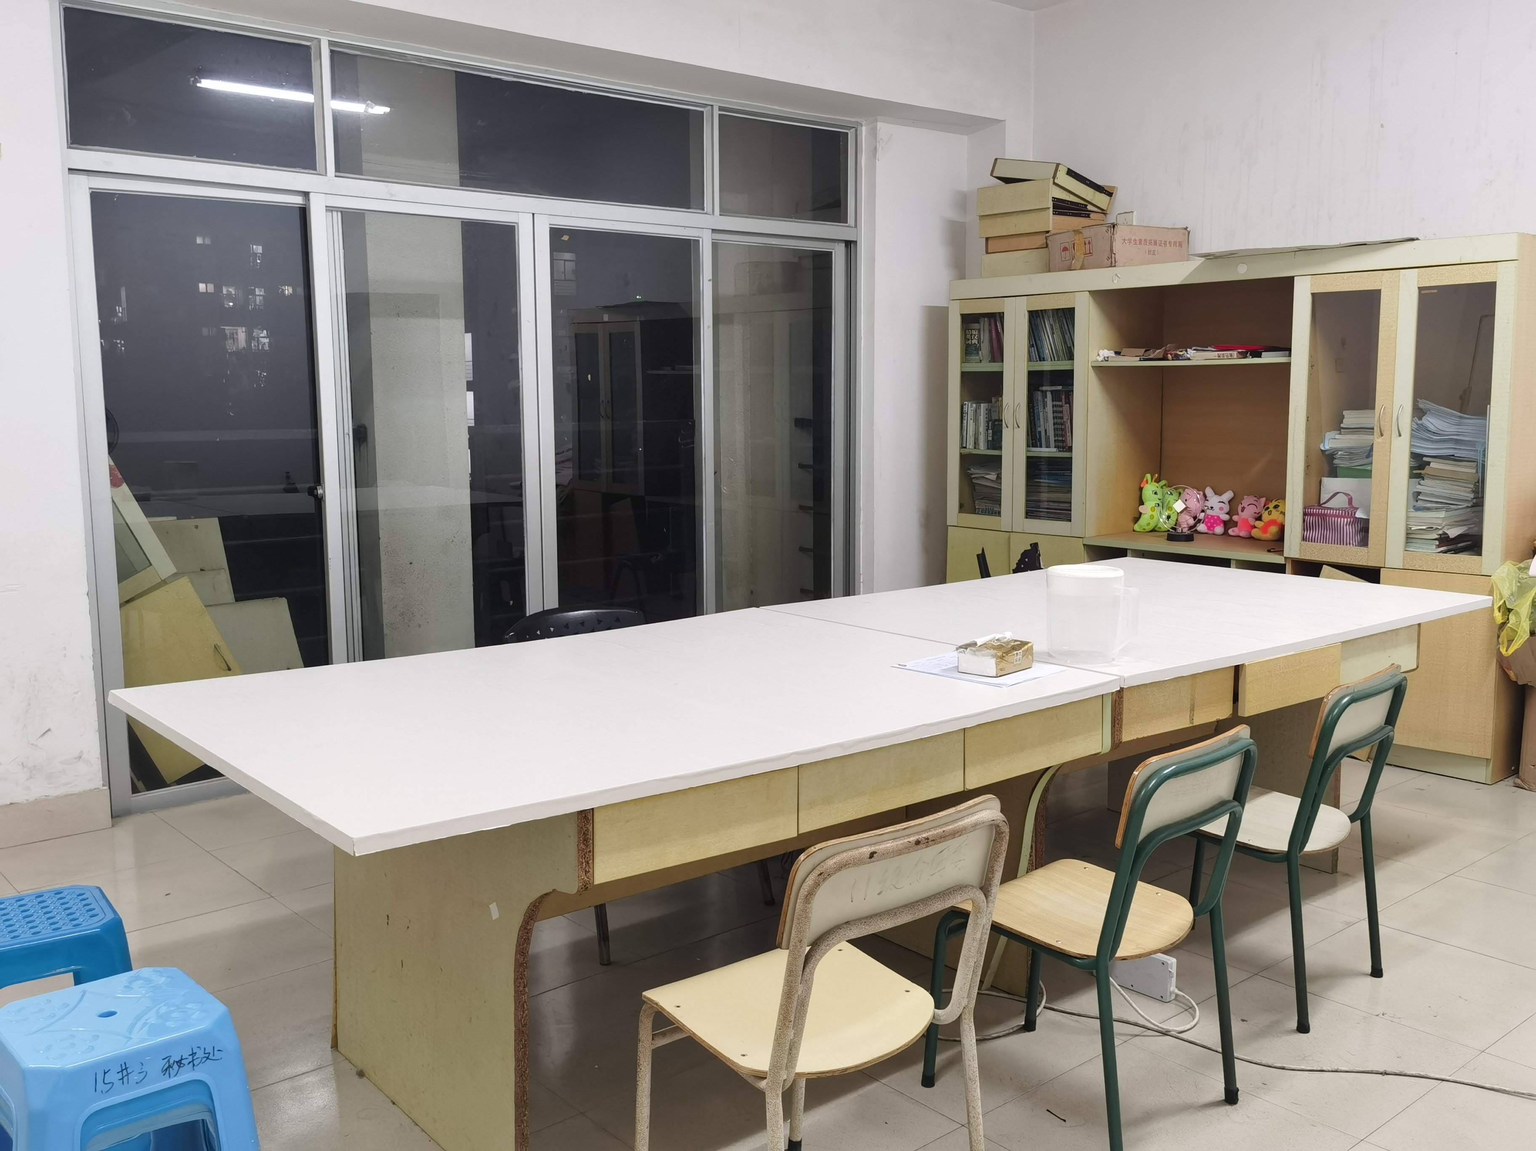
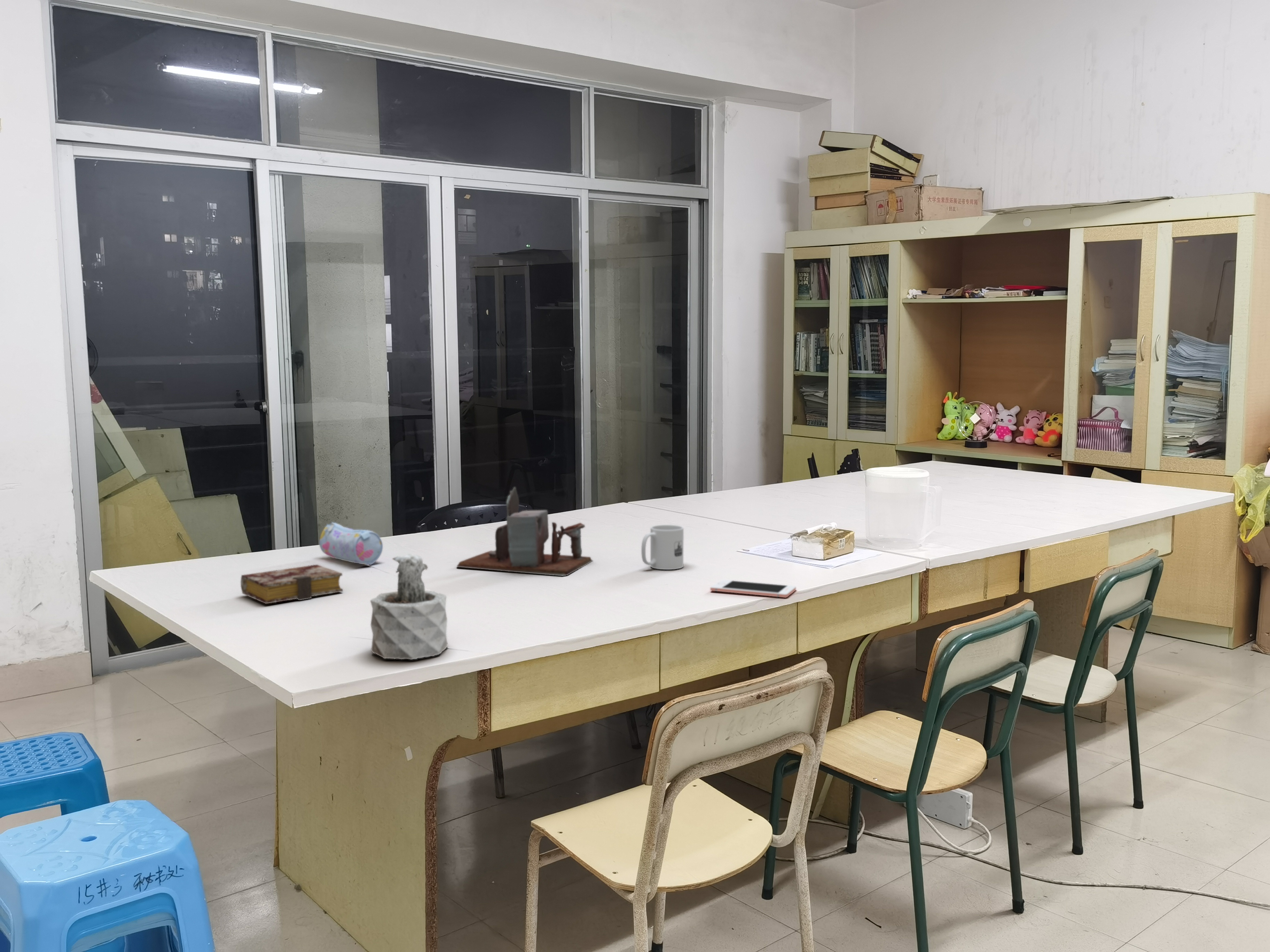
+ succulent plant (408, 603)
+ desk organizer (526, 527)
+ book (292, 583)
+ mug (661, 547)
+ pencil case (351, 543)
+ cell phone (753, 588)
